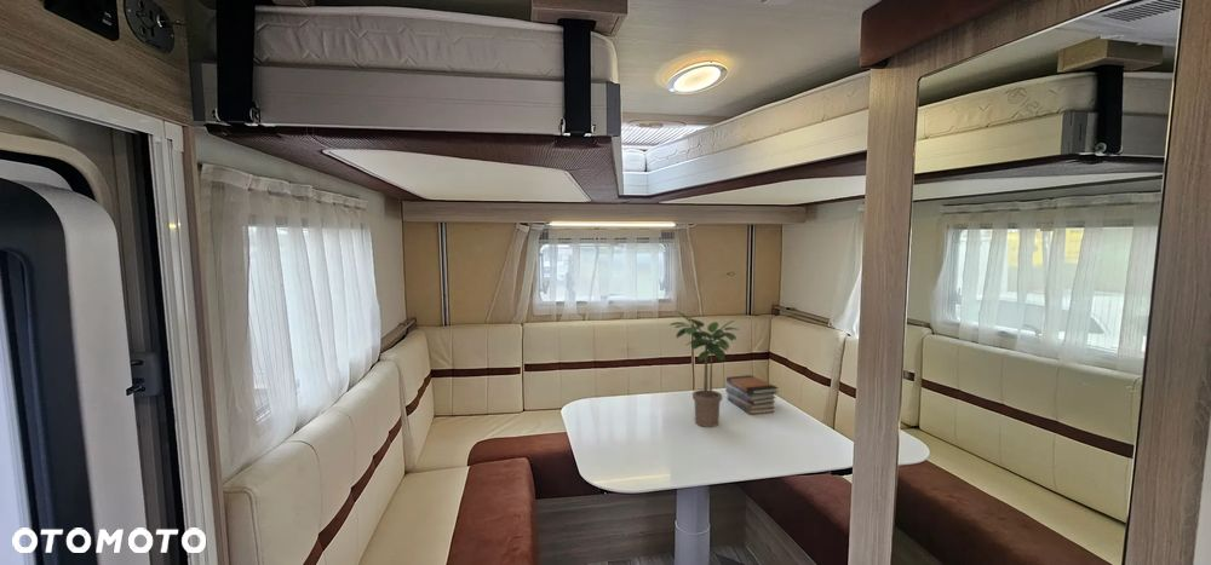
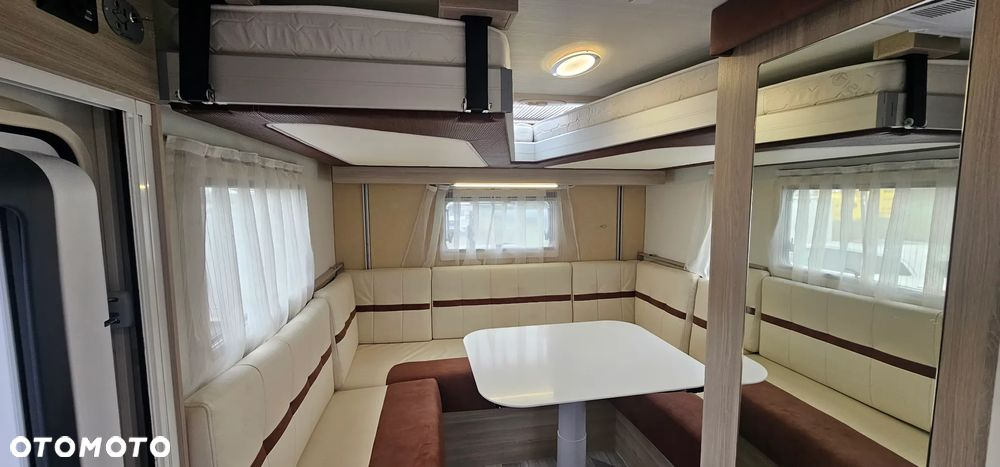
- book stack (750, 393)
- potted plant (706, 369)
